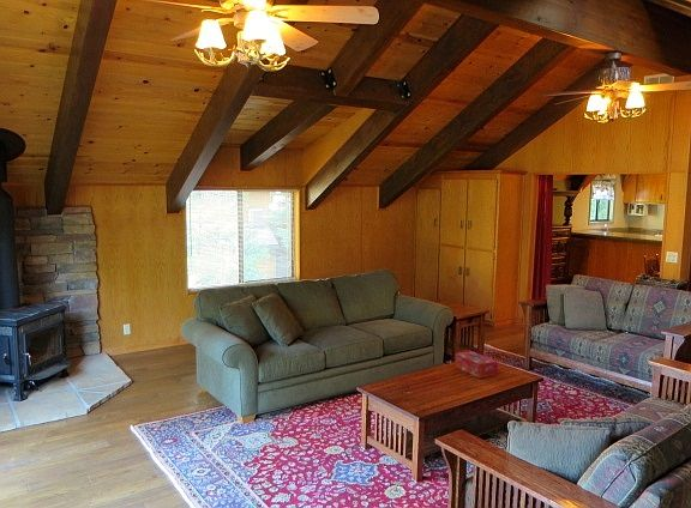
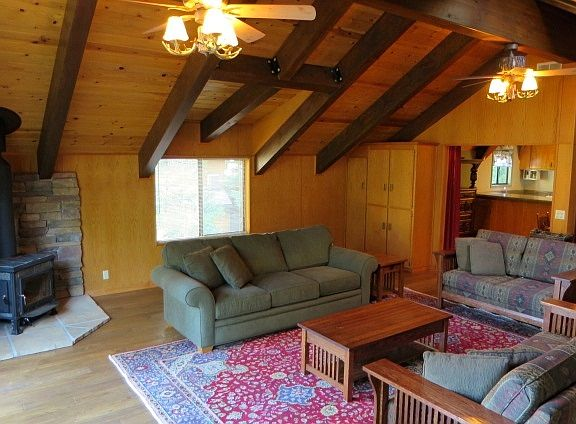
- tissue box (475, 364)
